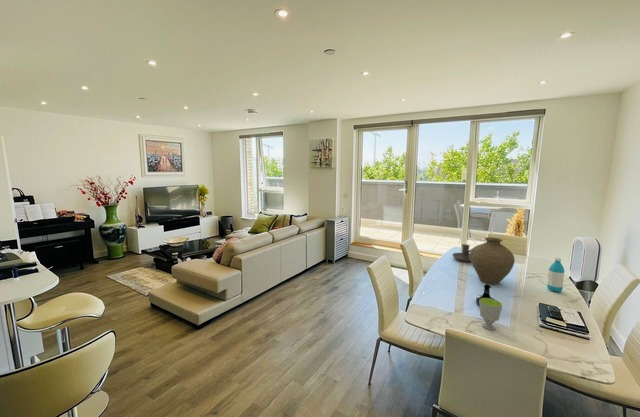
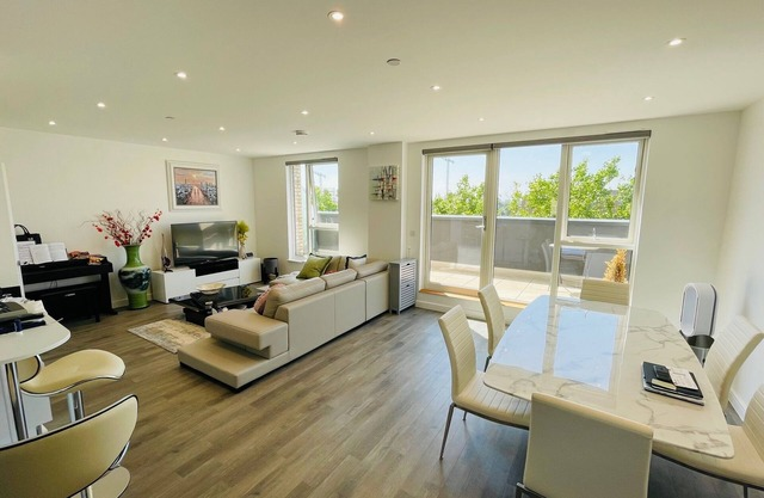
- vase (491, 260)
- tequila bottle (486, 295)
- cup (489, 314)
- candle holder (467, 252)
- water bottle (556, 274)
